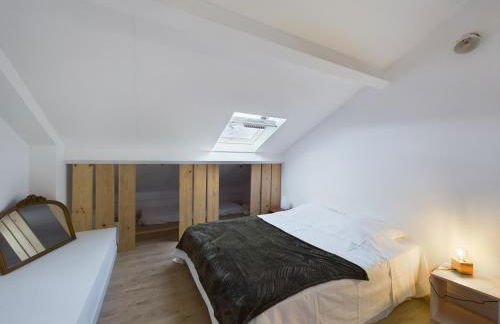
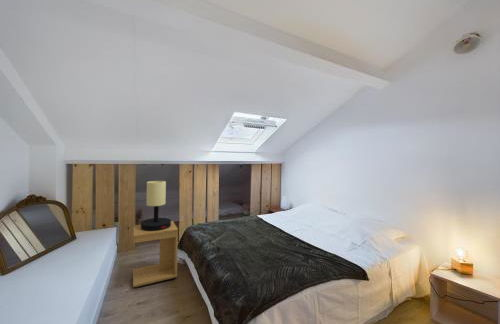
+ table lamp (156, 204)
+ side table (160, 251)
